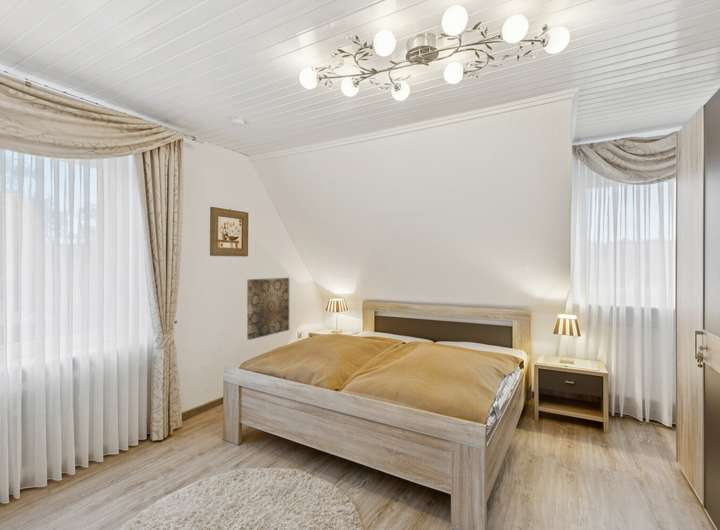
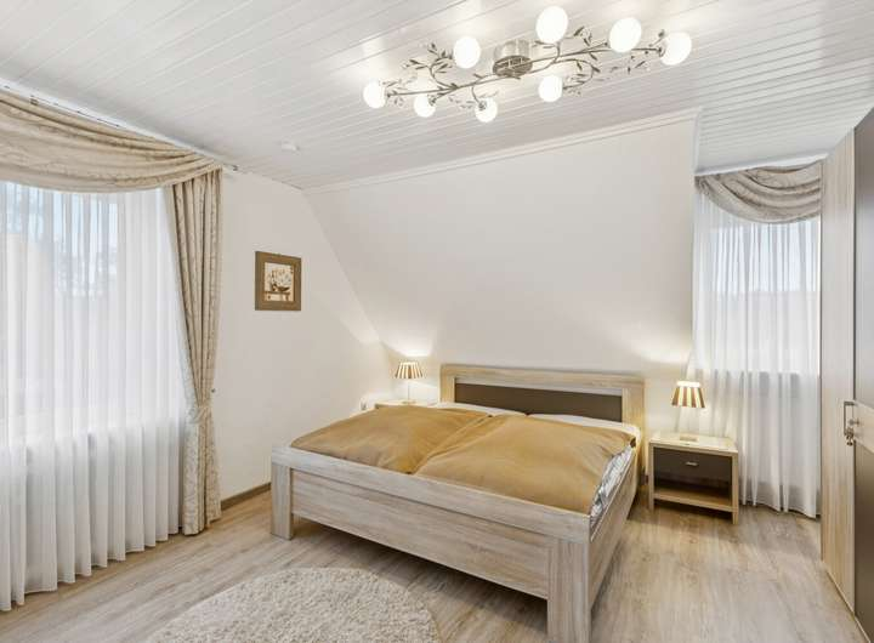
- wall art (269, 306)
